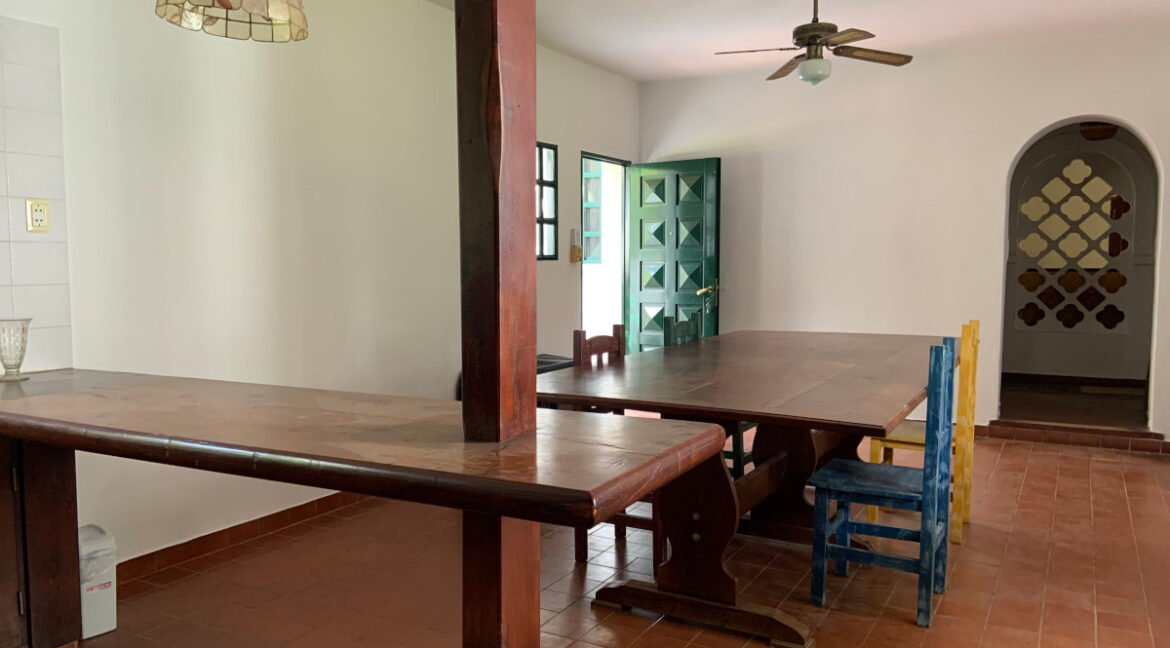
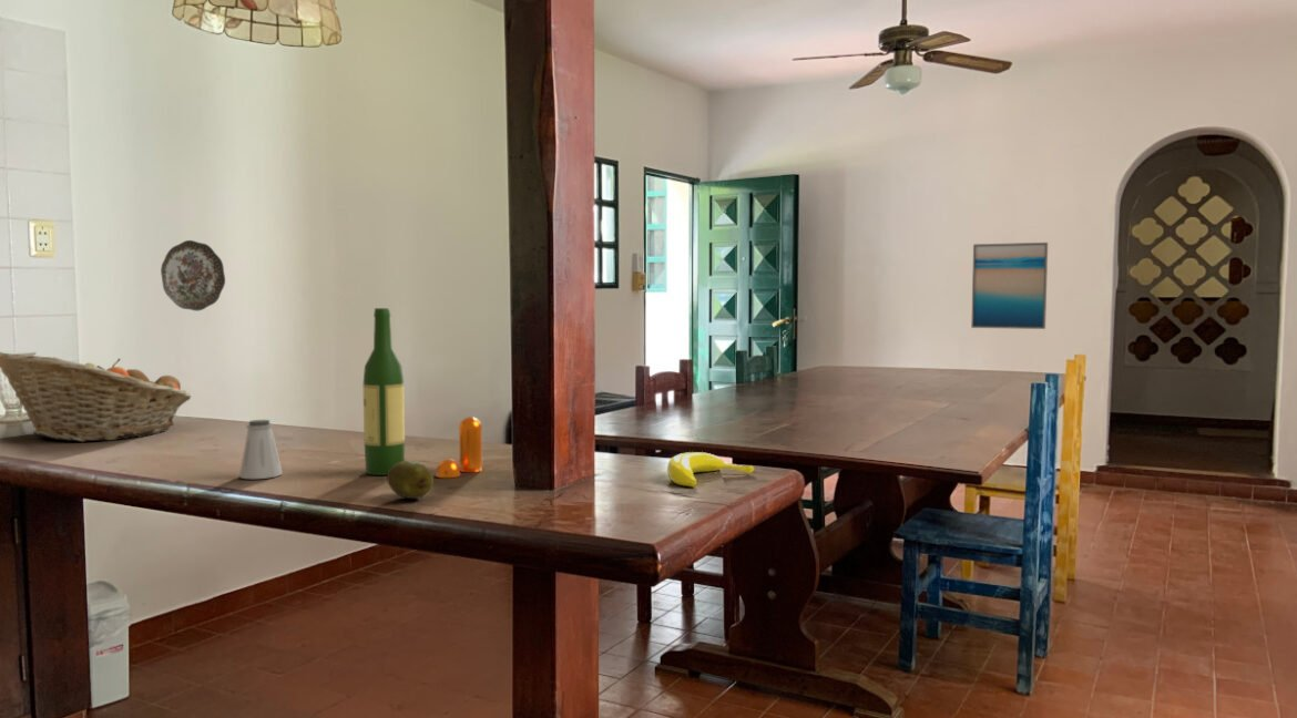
+ banana (702, 466)
+ saltshaker (259, 448)
+ fruit basket (92, 391)
+ wall art (1009, 286)
+ fruit (410, 480)
+ pepper shaker (459, 445)
+ decorative plate (192, 275)
+ wine bottle (384, 390)
